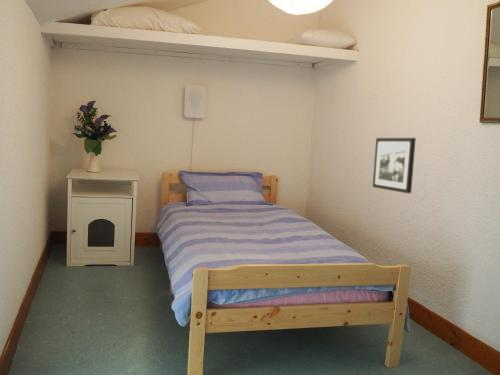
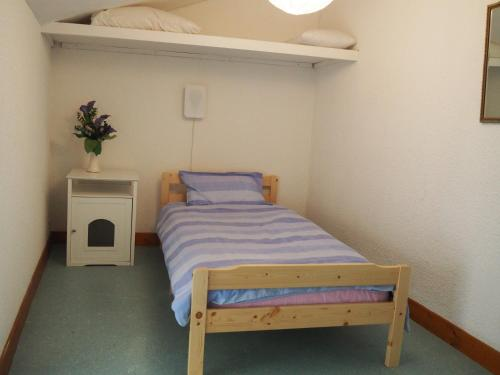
- picture frame (392, 164)
